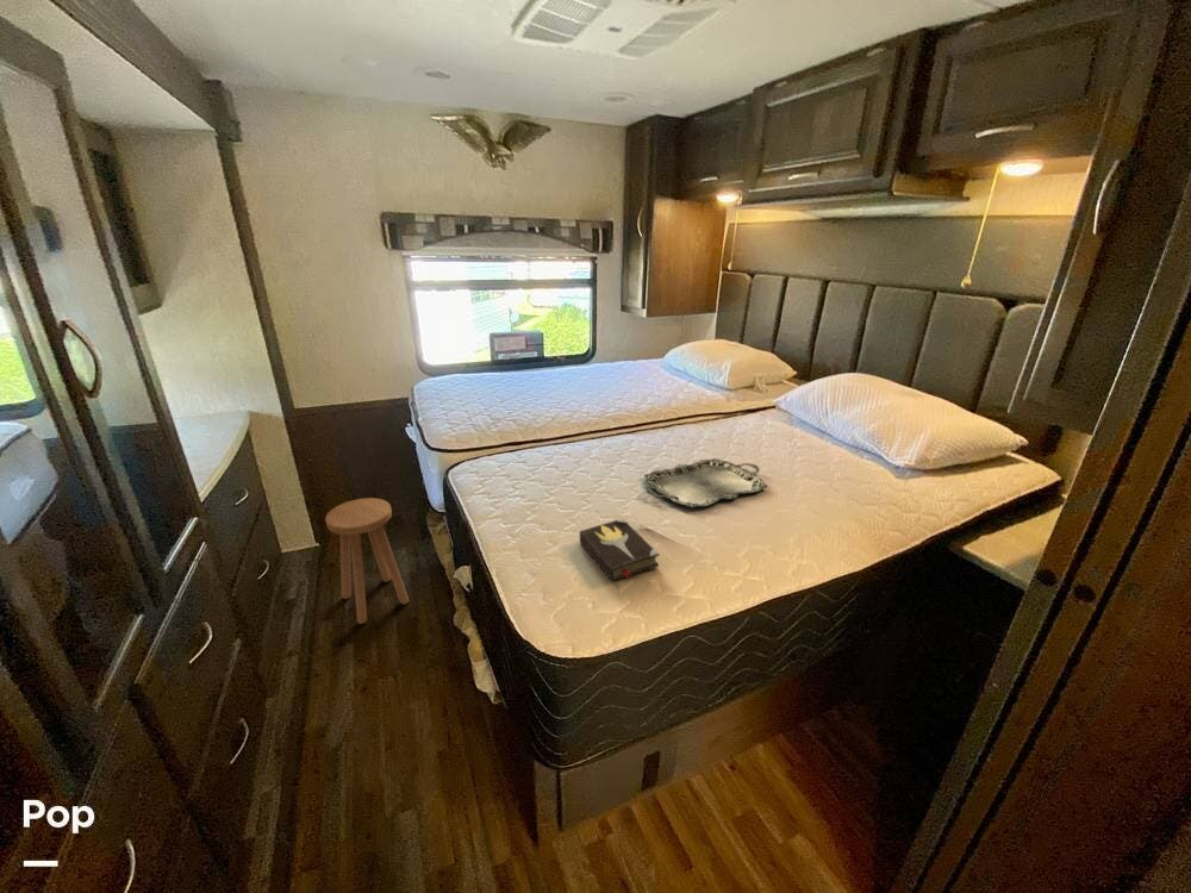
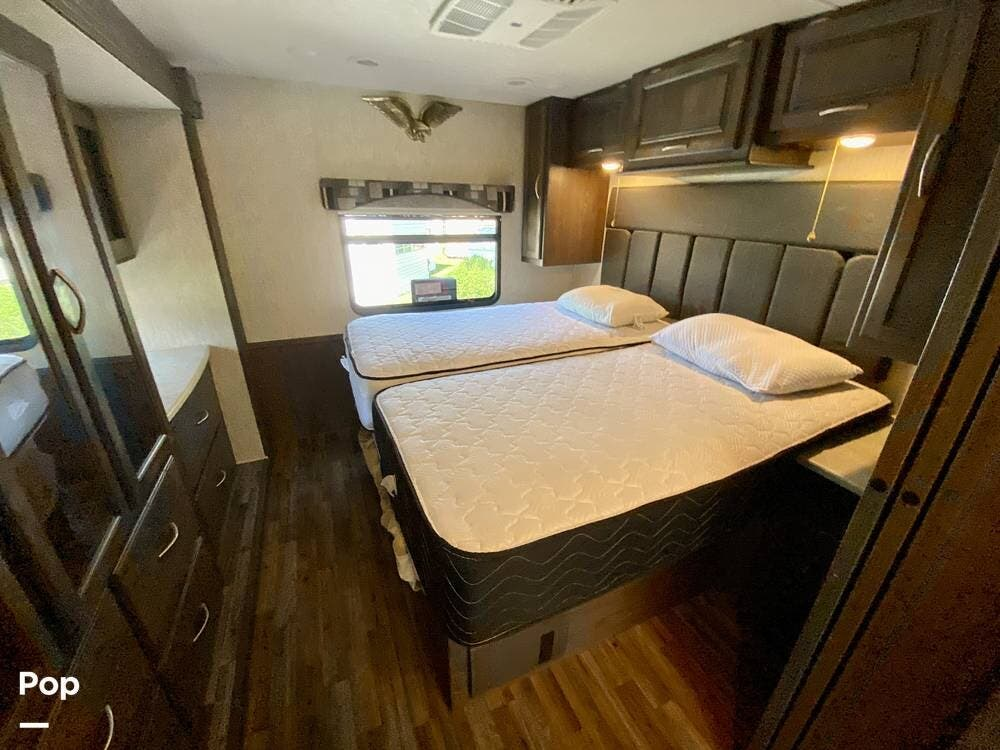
- stool (361, 557)
- serving tray (704, 480)
- hardback book (617, 547)
